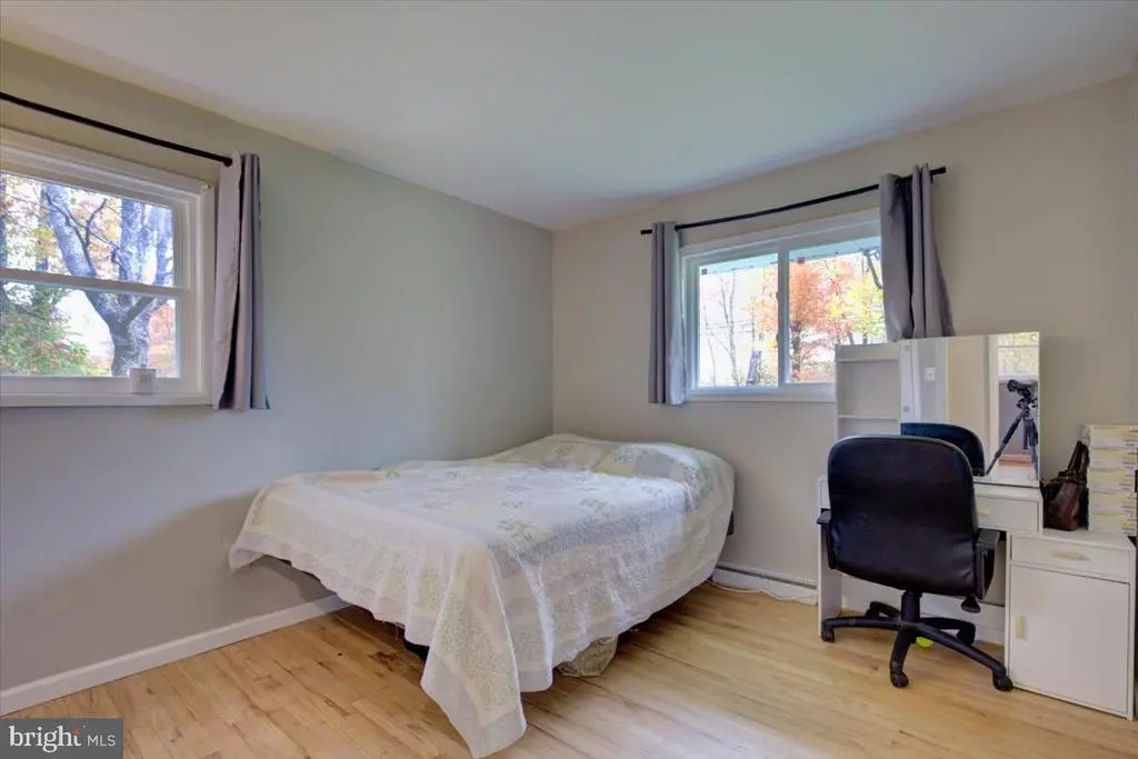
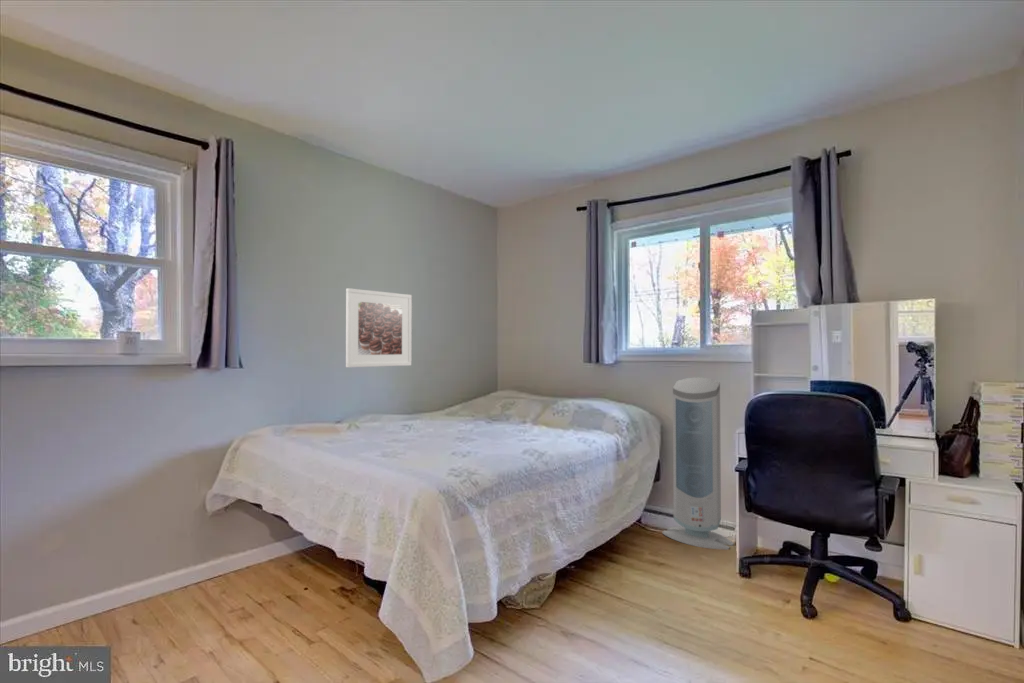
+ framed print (380, 329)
+ air purifier (696, 458)
